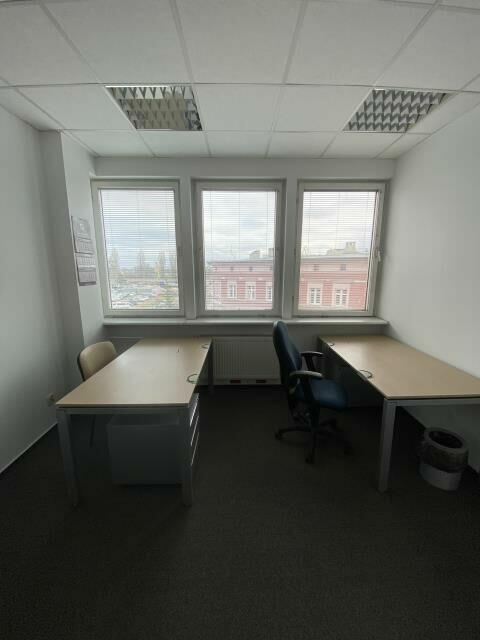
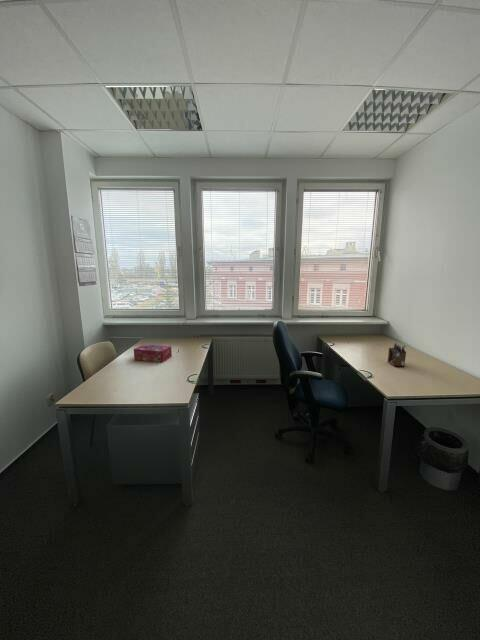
+ desk organizer (396, 354)
+ tissue box (153, 352)
